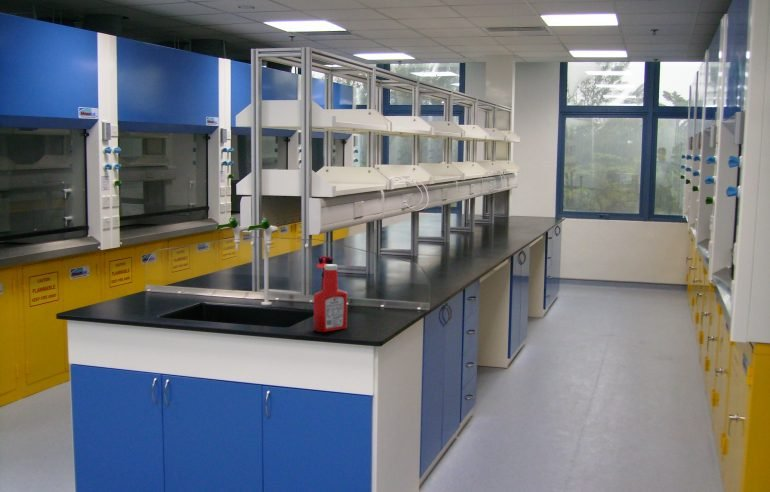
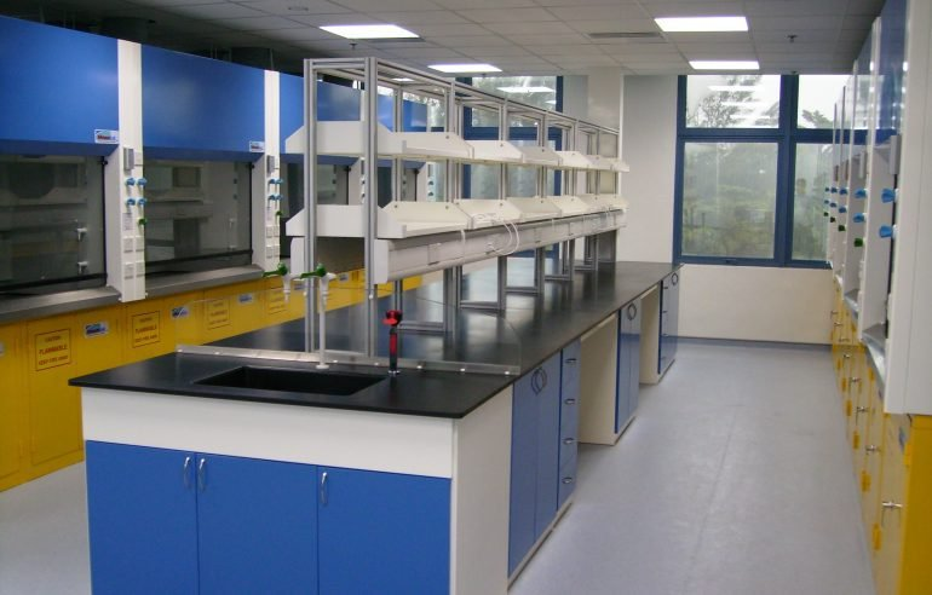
- soap bottle (330, 297)
